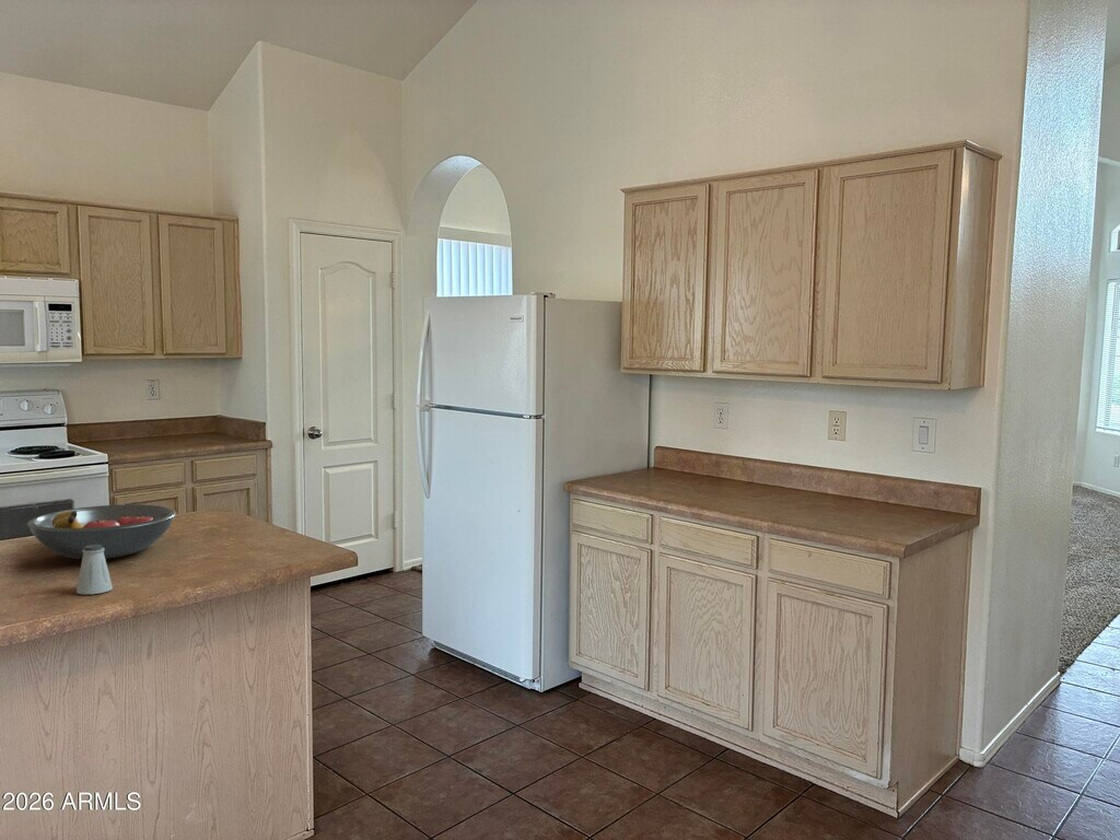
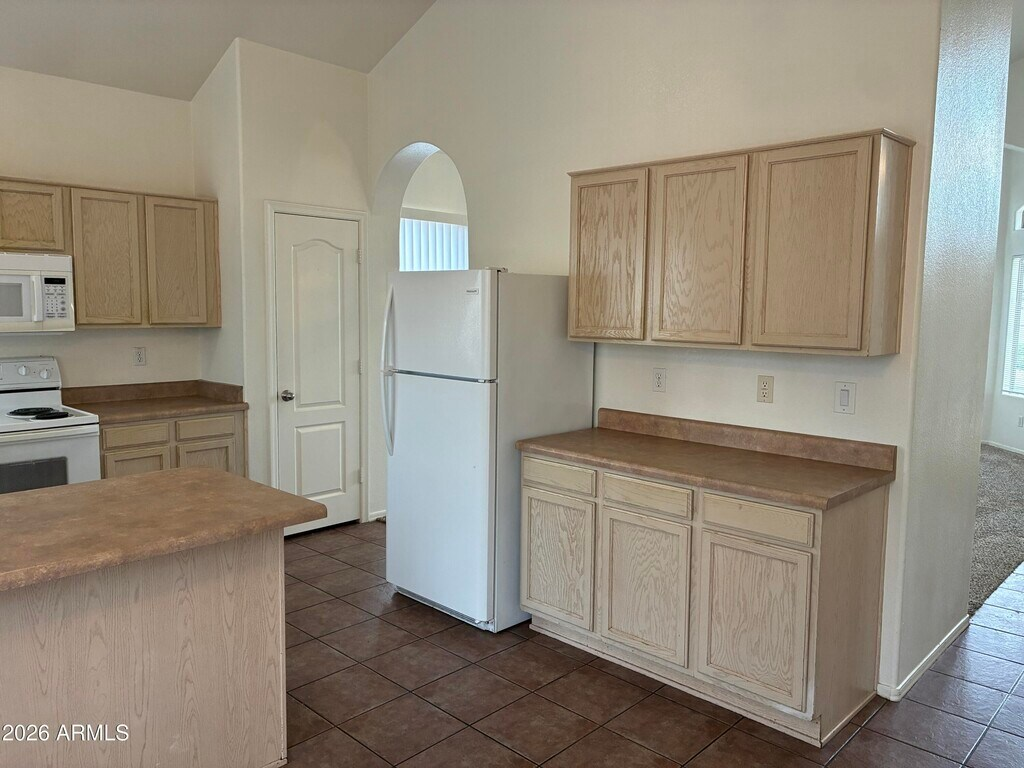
- saltshaker (93, 568)
- fruit bowl (104, 529)
